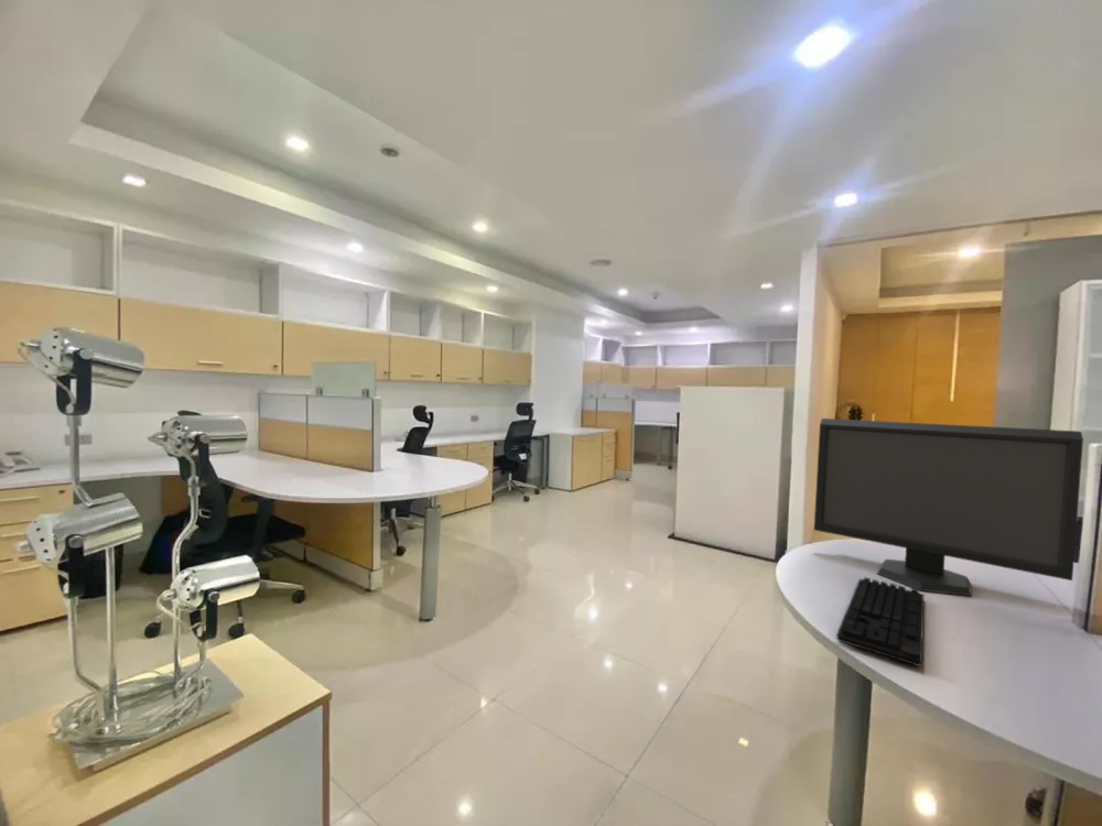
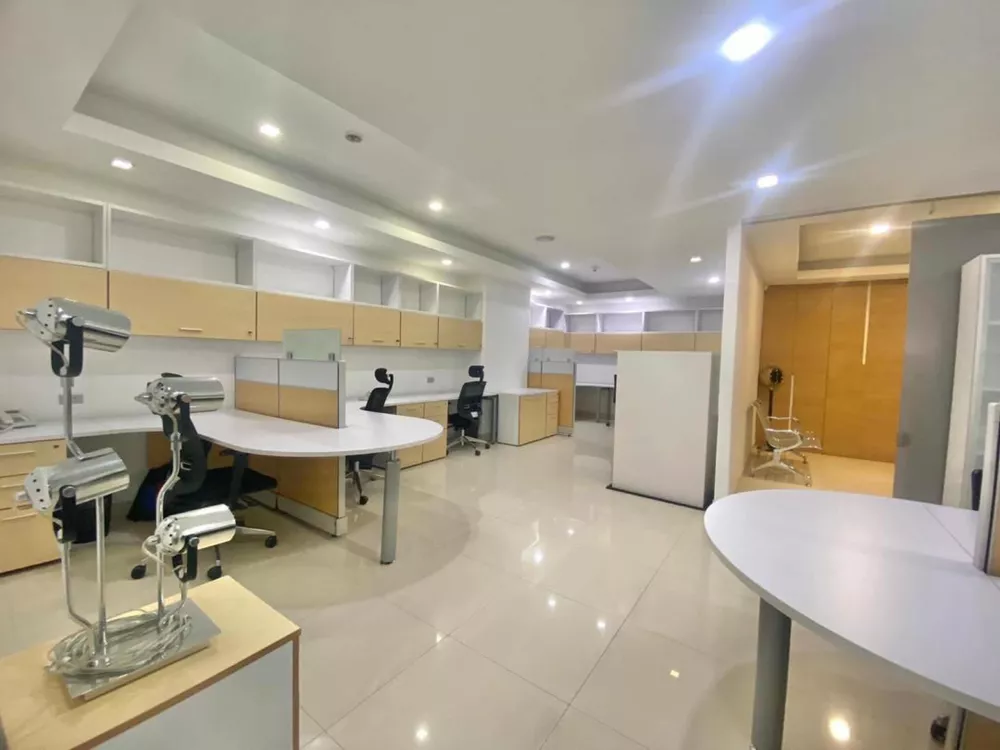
- keyboard (884, 613)
- monitor (928, 501)
